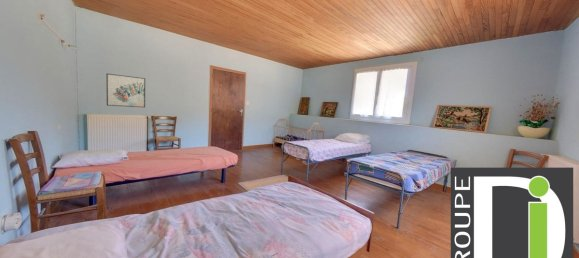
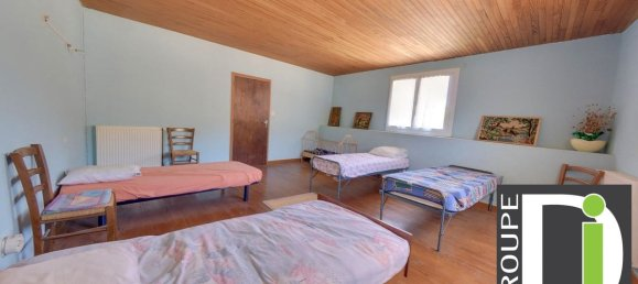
- wall art (126, 91)
